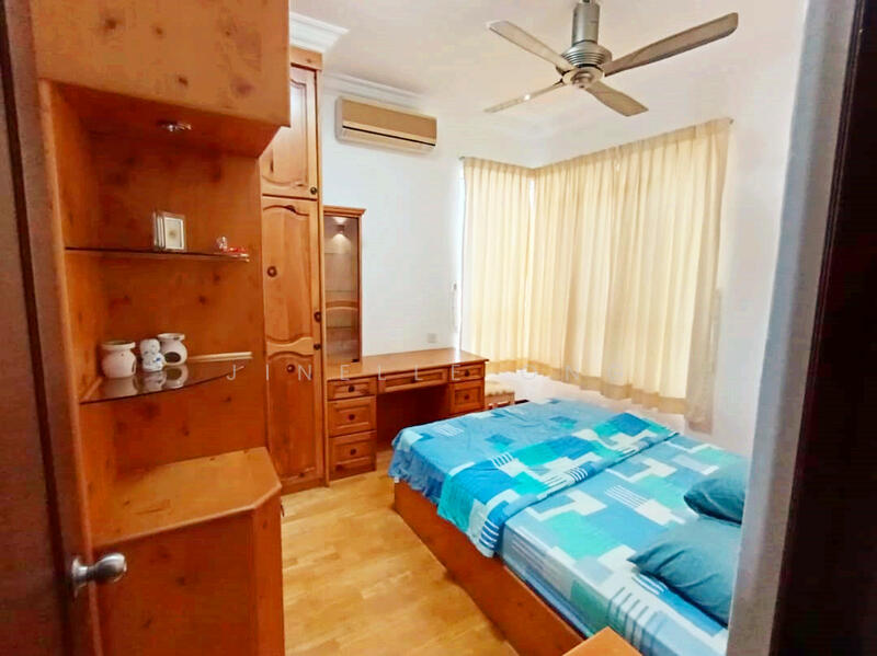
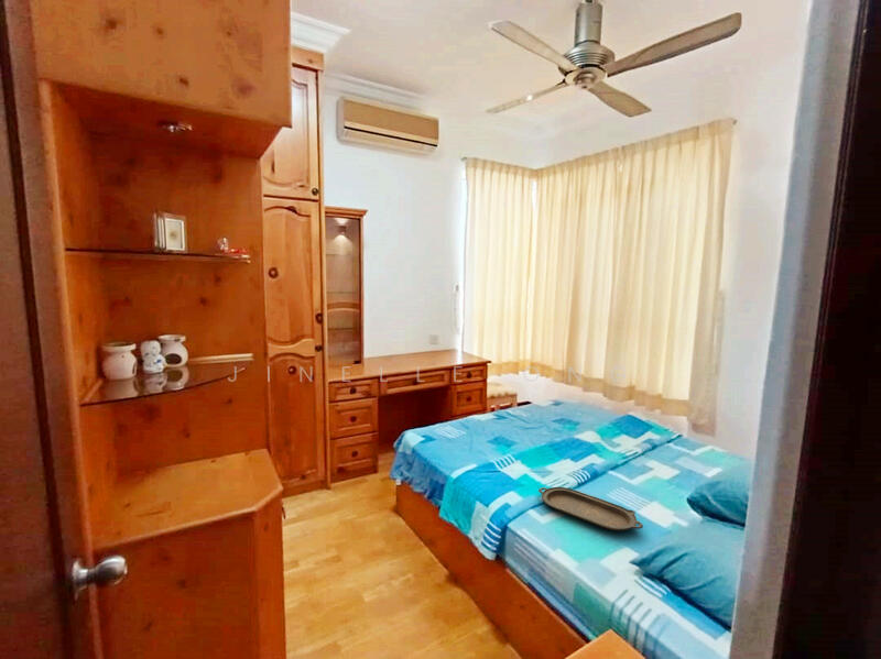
+ serving tray (586, 508)
